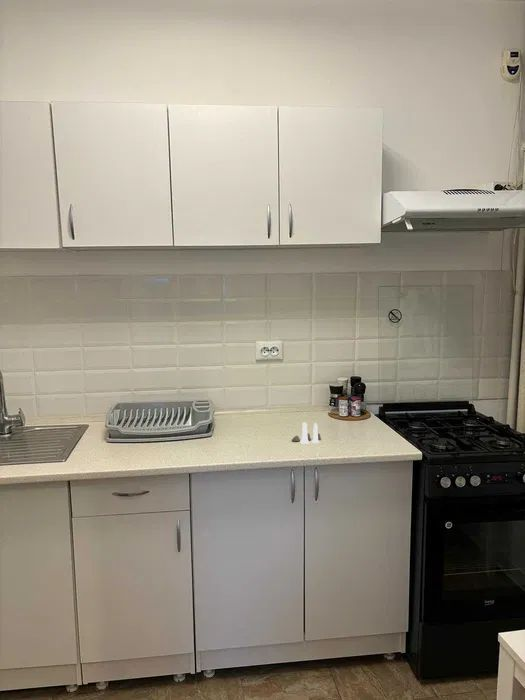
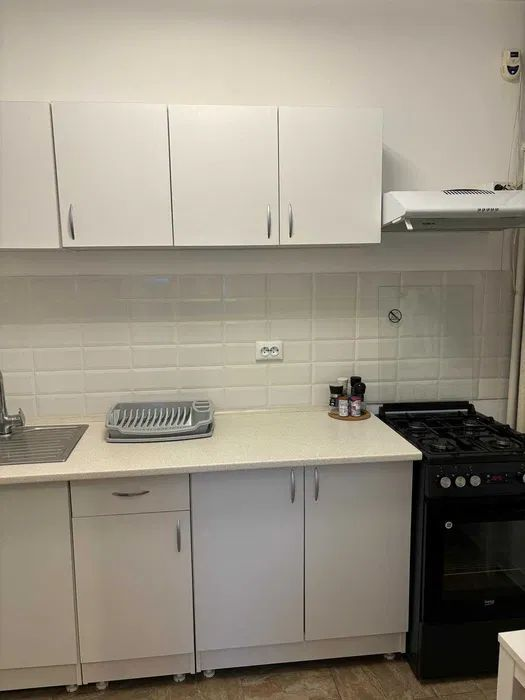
- salt and pepper shaker set (306, 431)
